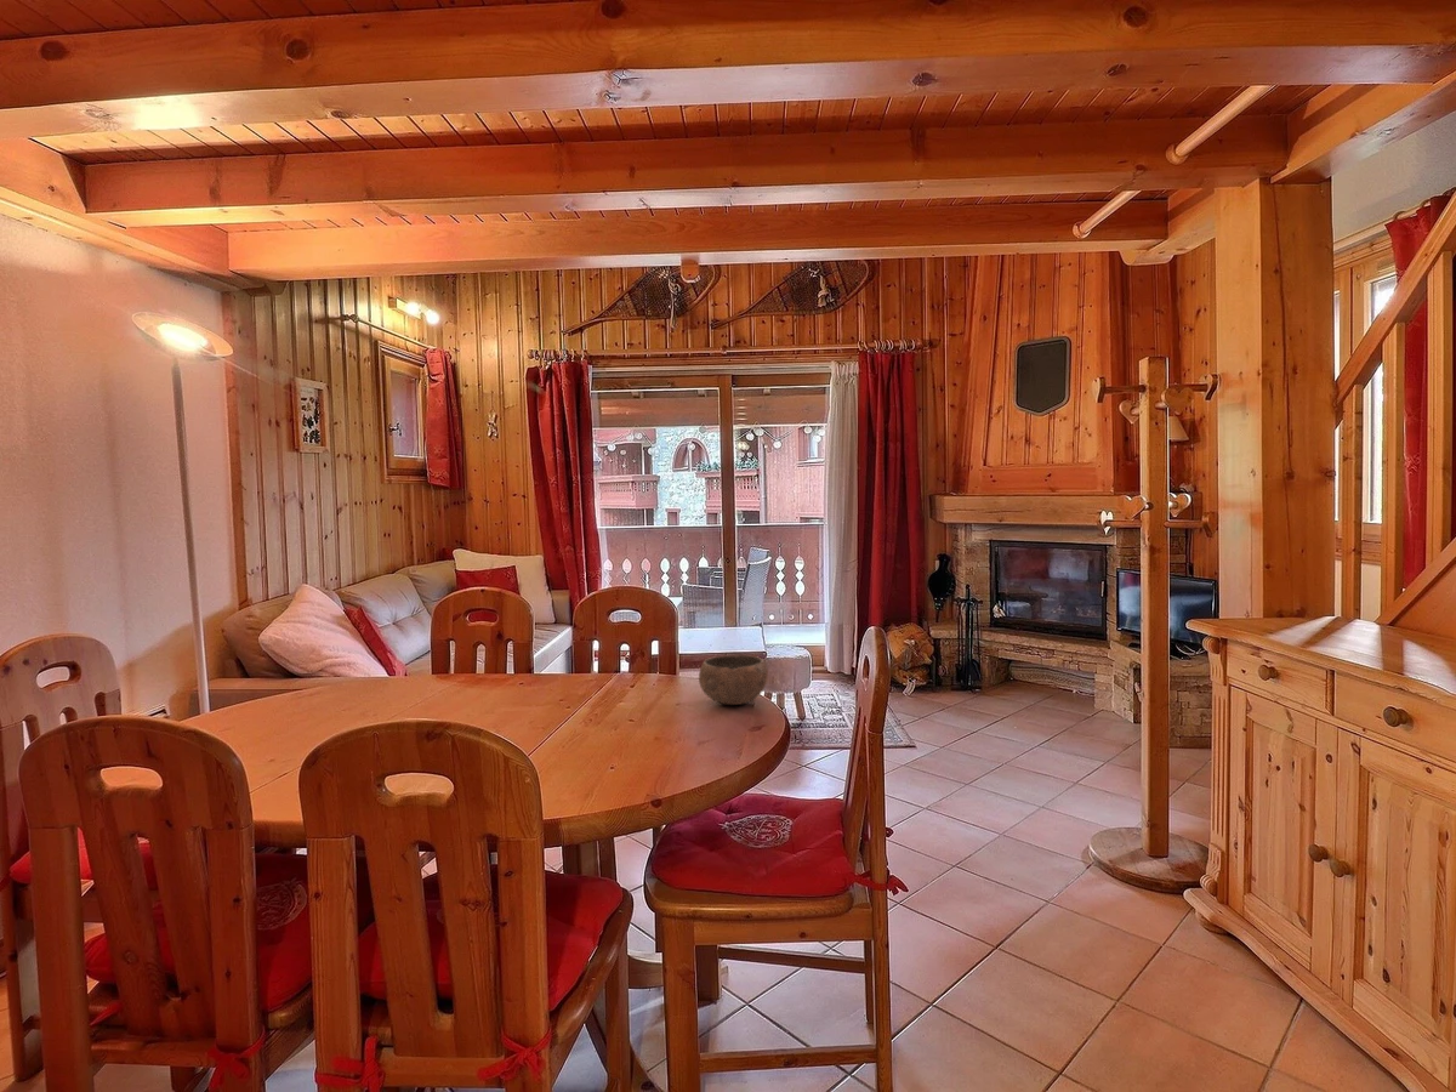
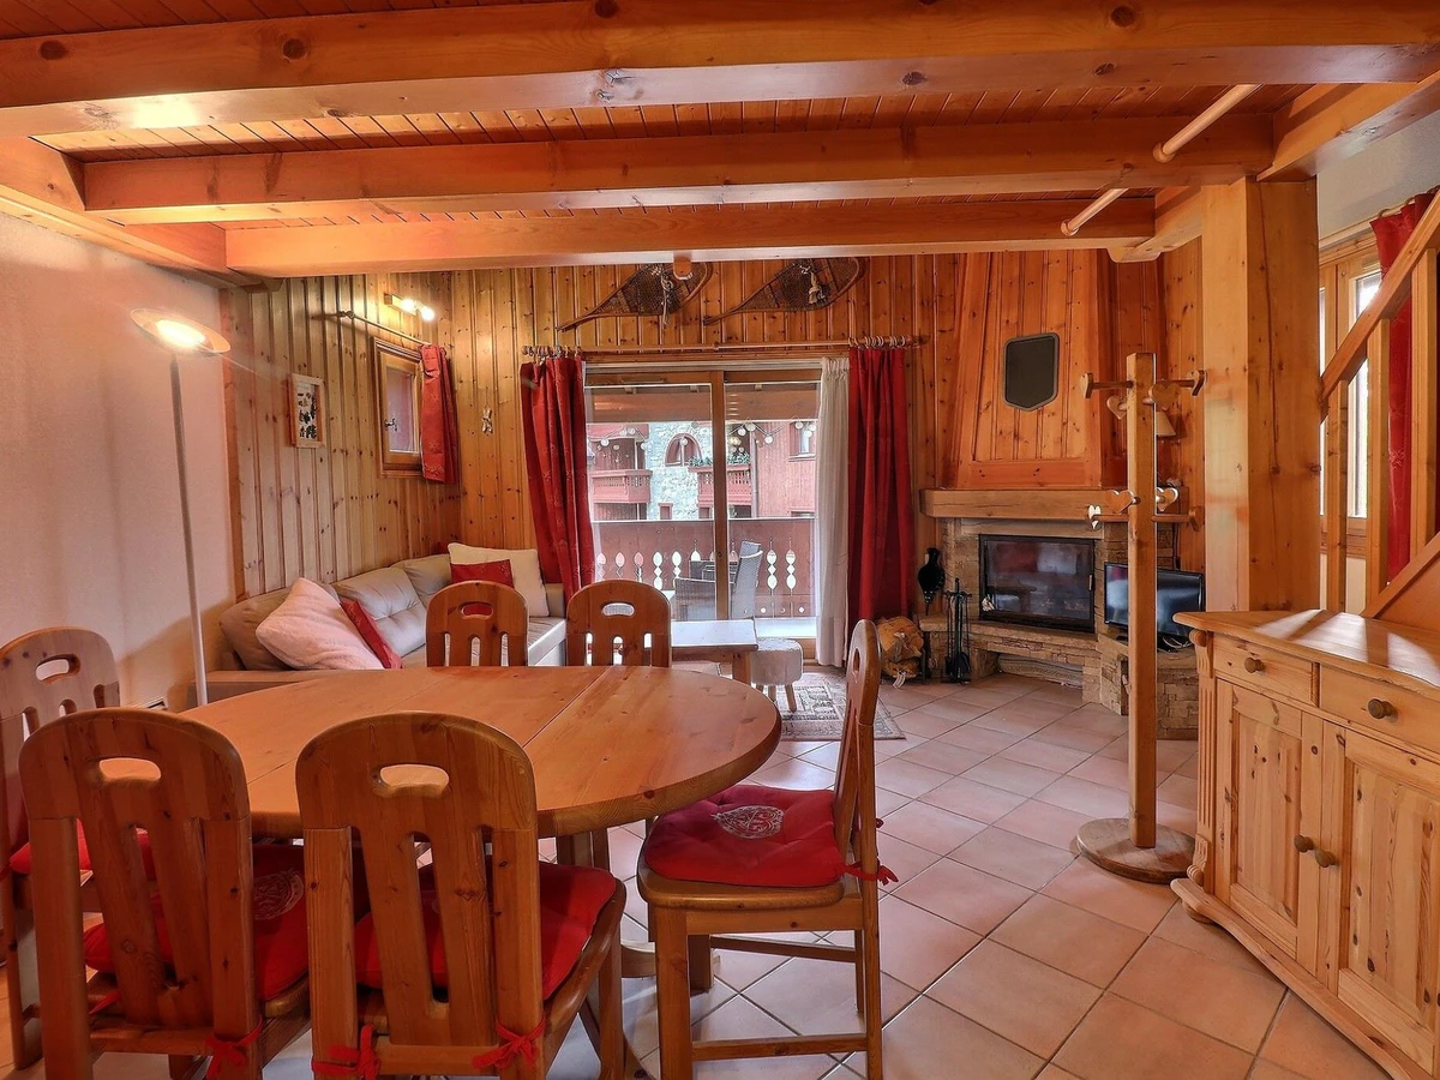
- bowl (733, 681)
